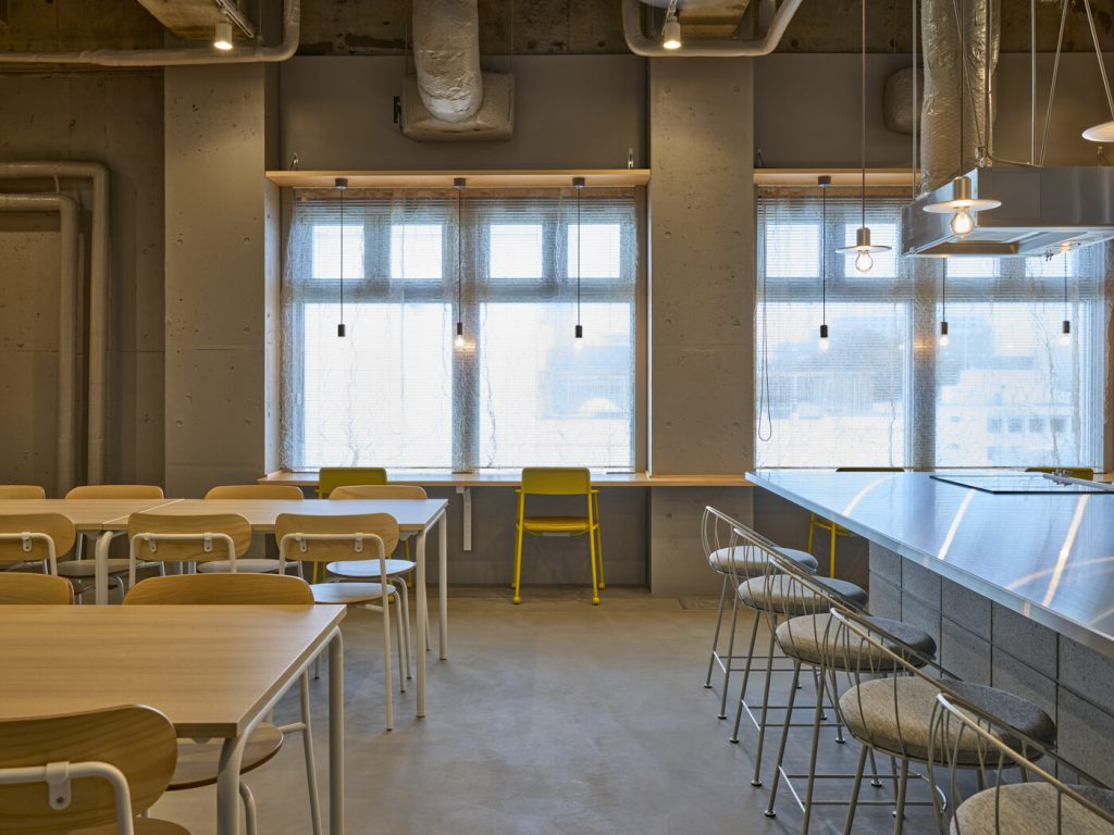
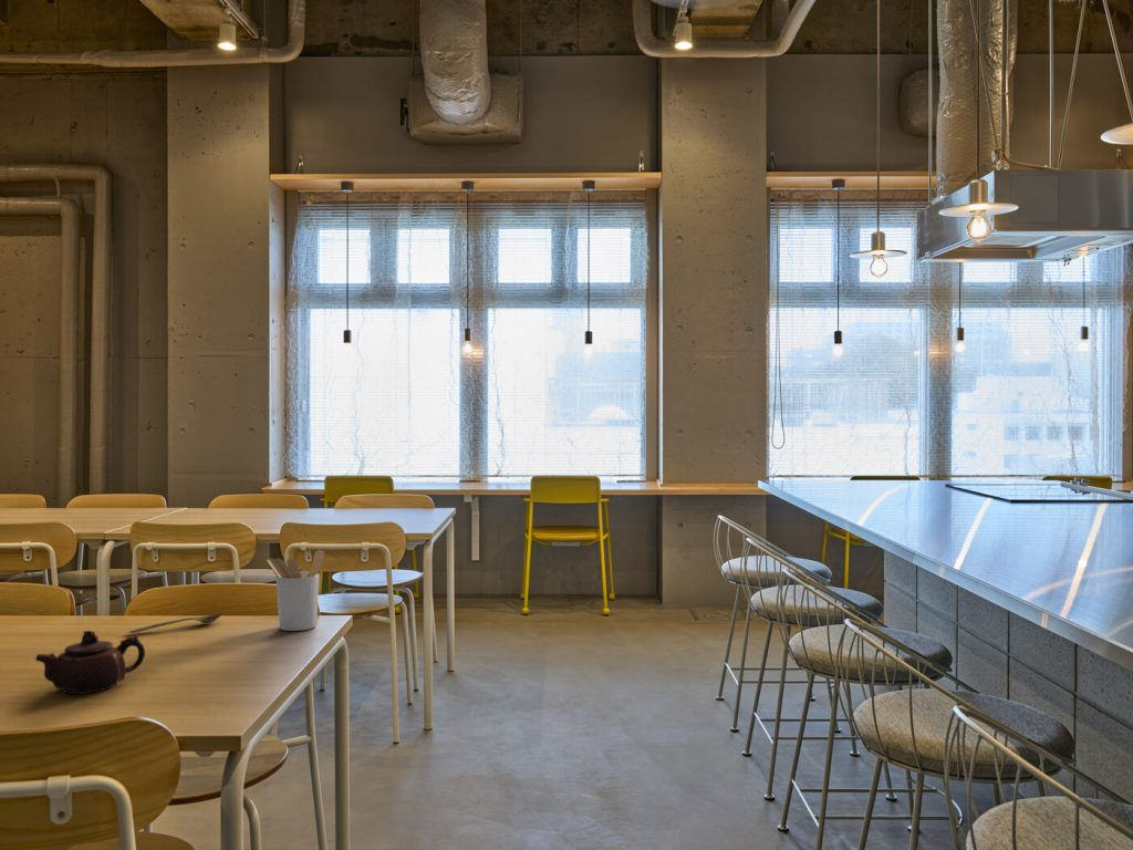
+ teapot (92, 657)
+ spoon (175, 622)
+ utensil holder (293, 590)
